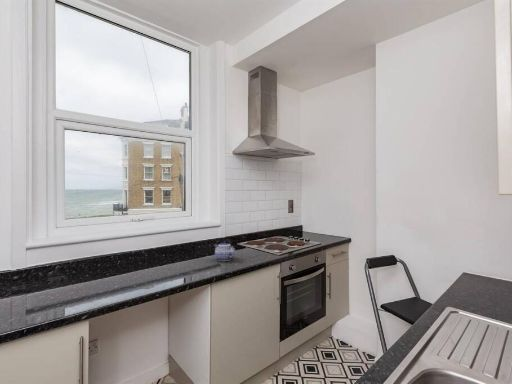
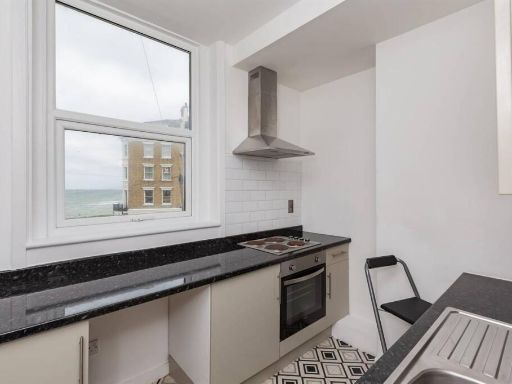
- teapot (224, 250)
